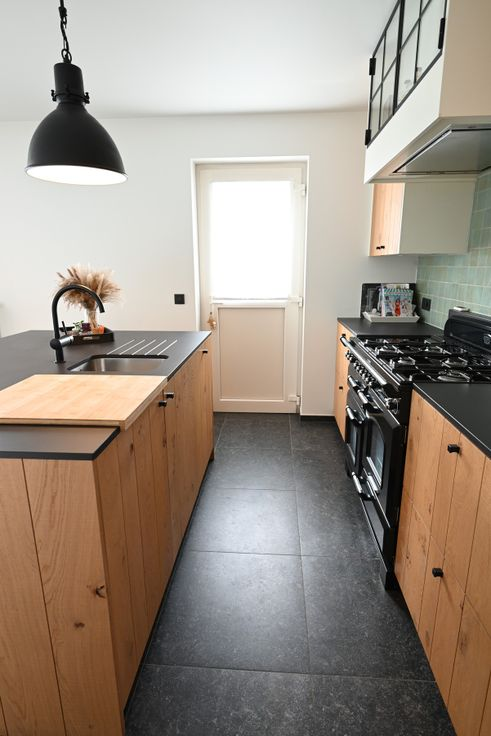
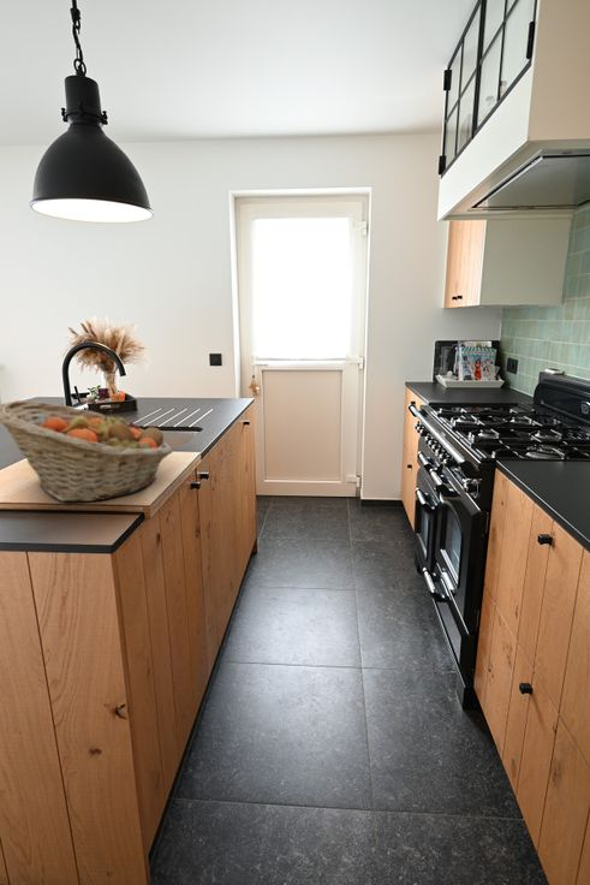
+ fruit basket (88, 441)
